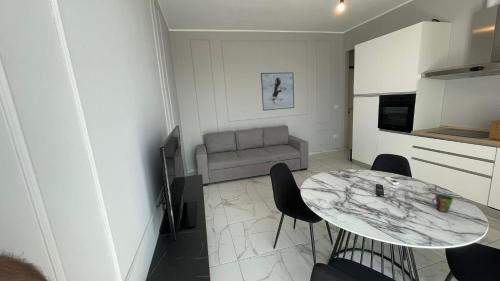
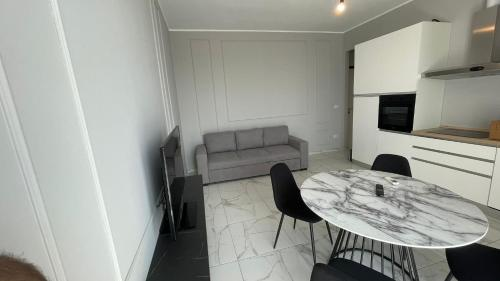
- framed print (278, 91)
- cup (441, 203)
